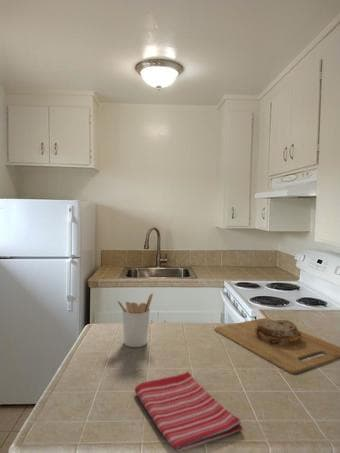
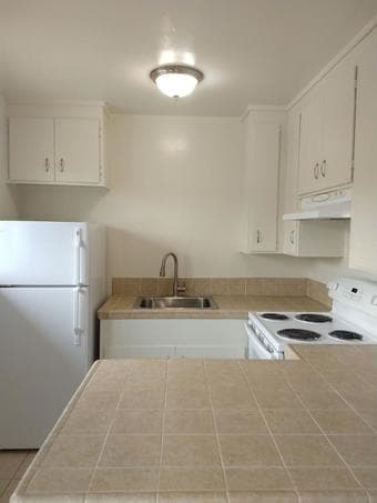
- dish towel (183, 405)
- utensil holder (136, 320)
- cutting board (277, 331)
